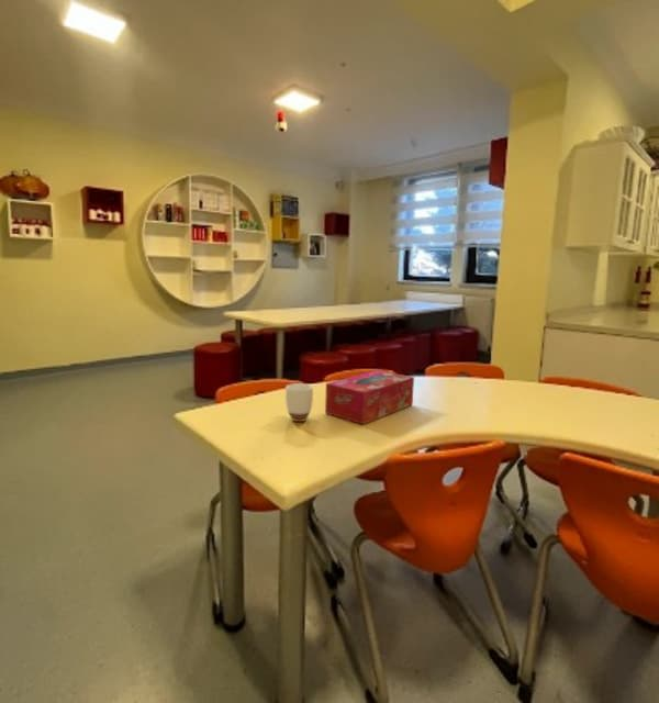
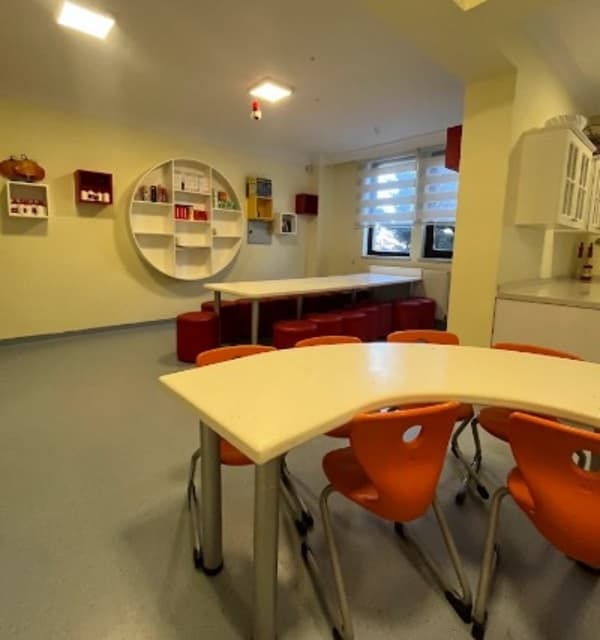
- tissue box (370, 394)
- mug (297, 401)
